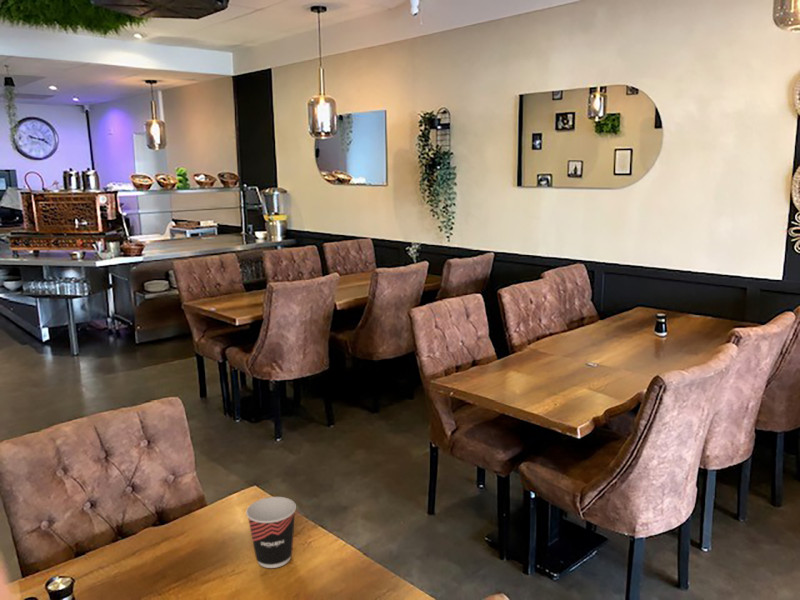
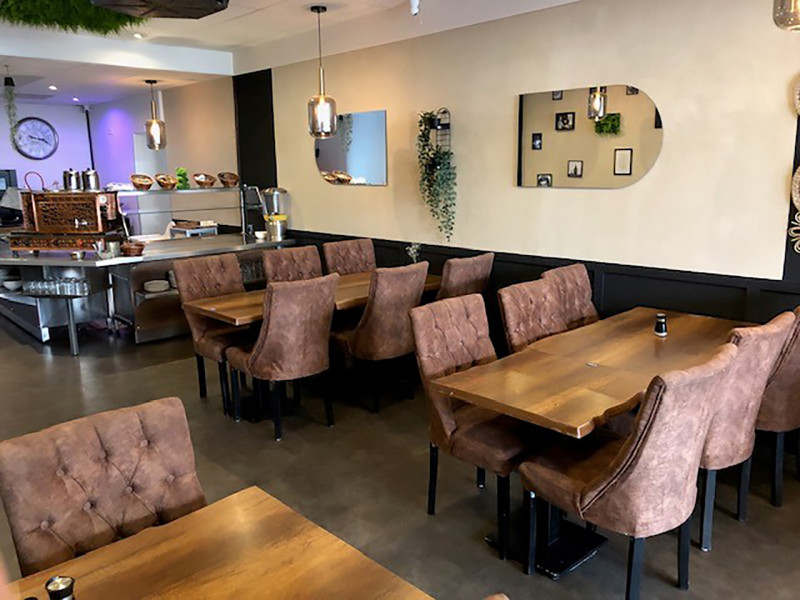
- cup (272, 533)
